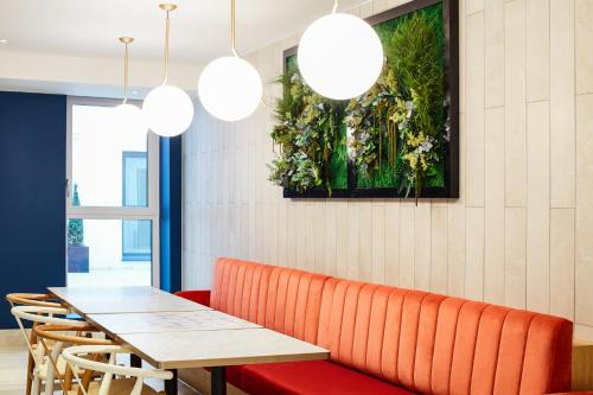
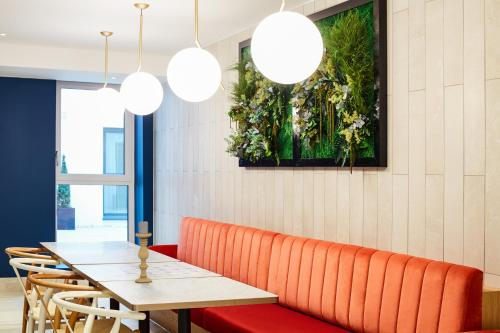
+ candle holder (143, 250)
